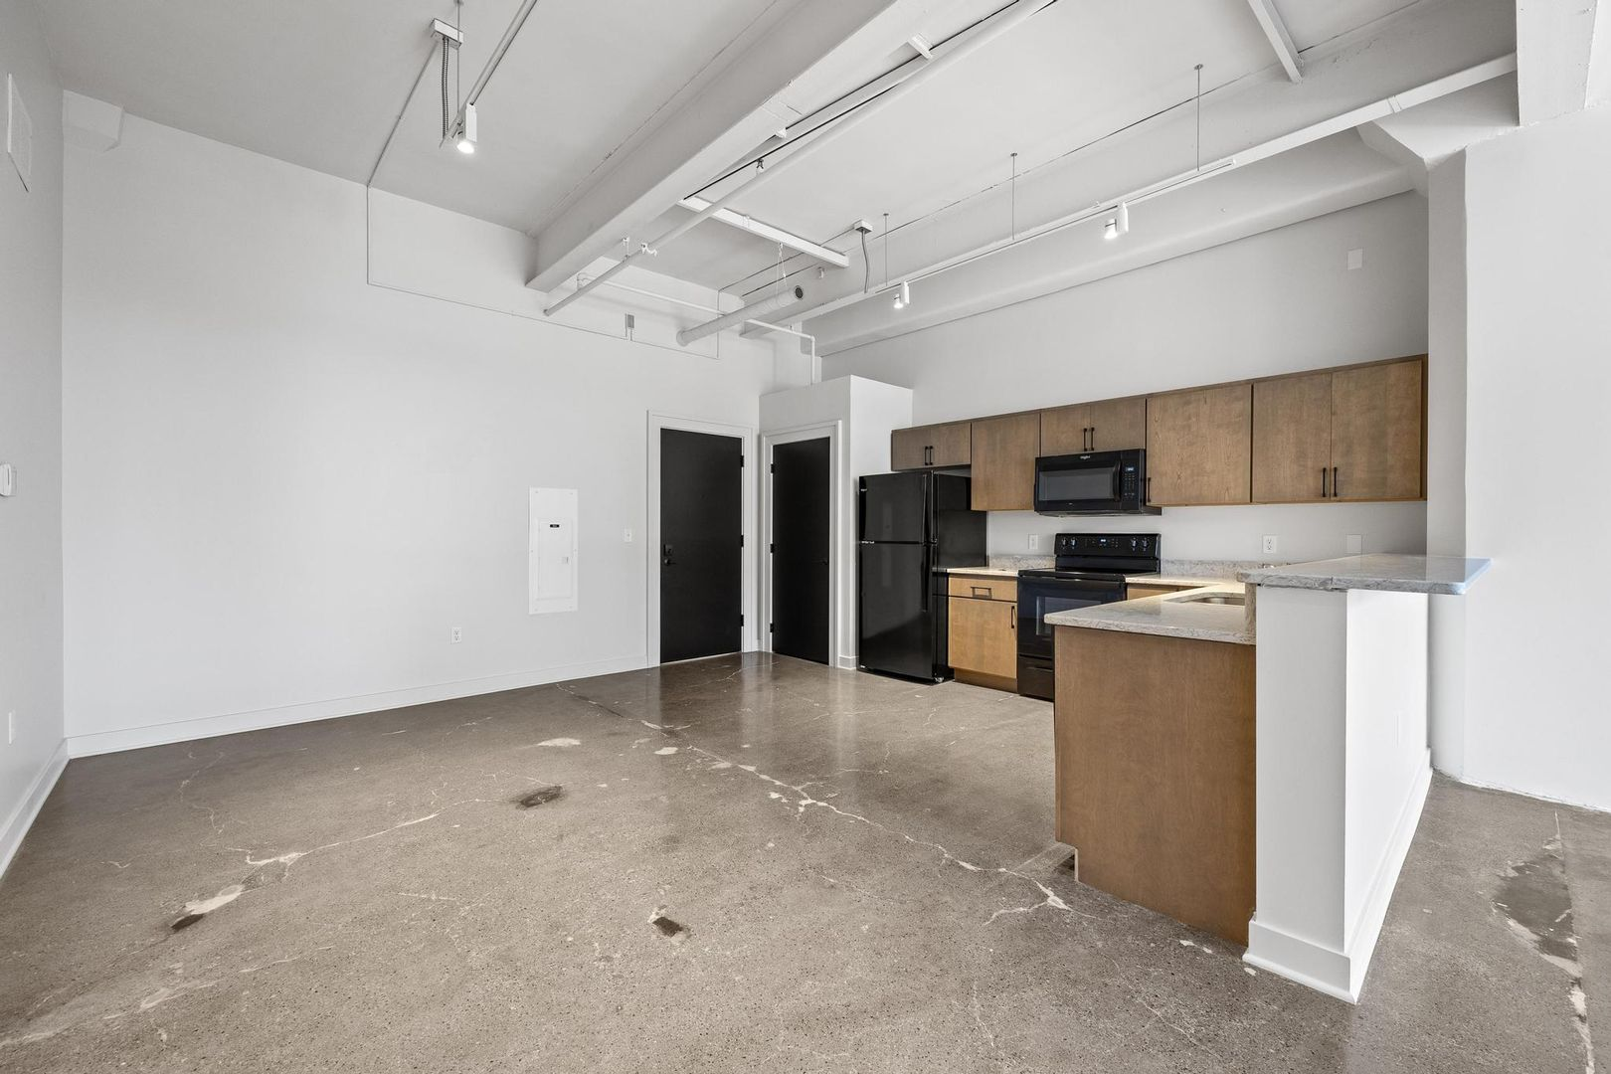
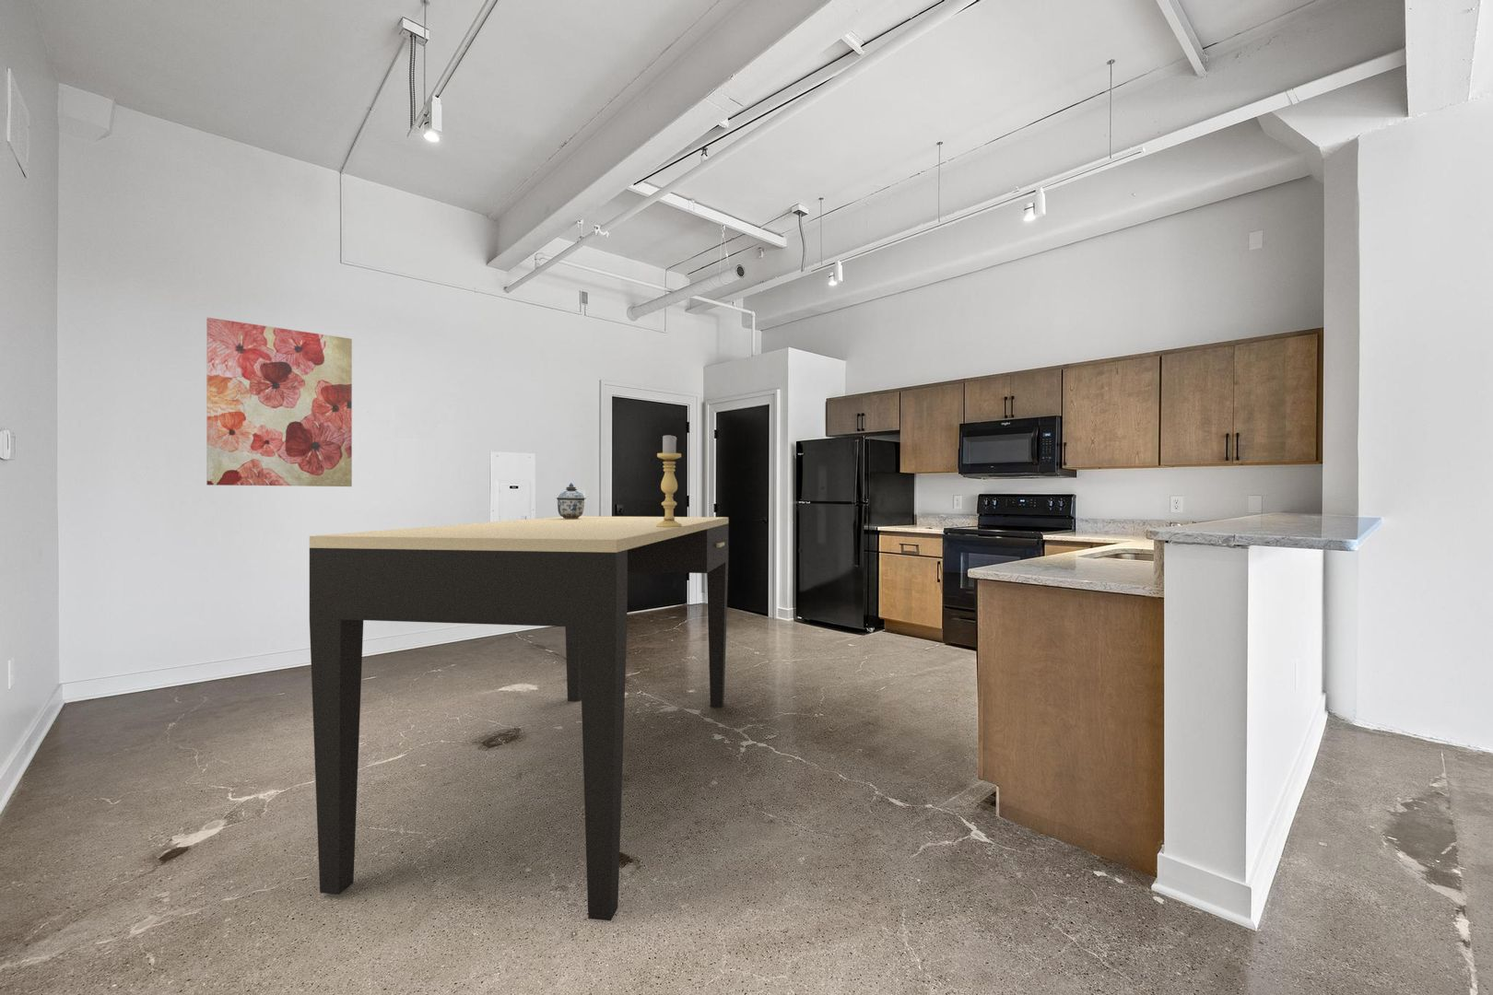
+ wall art (283, 408)
+ candle holder (669, 479)
+ dining table (587, 646)
+ lidded jar (571, 500)
